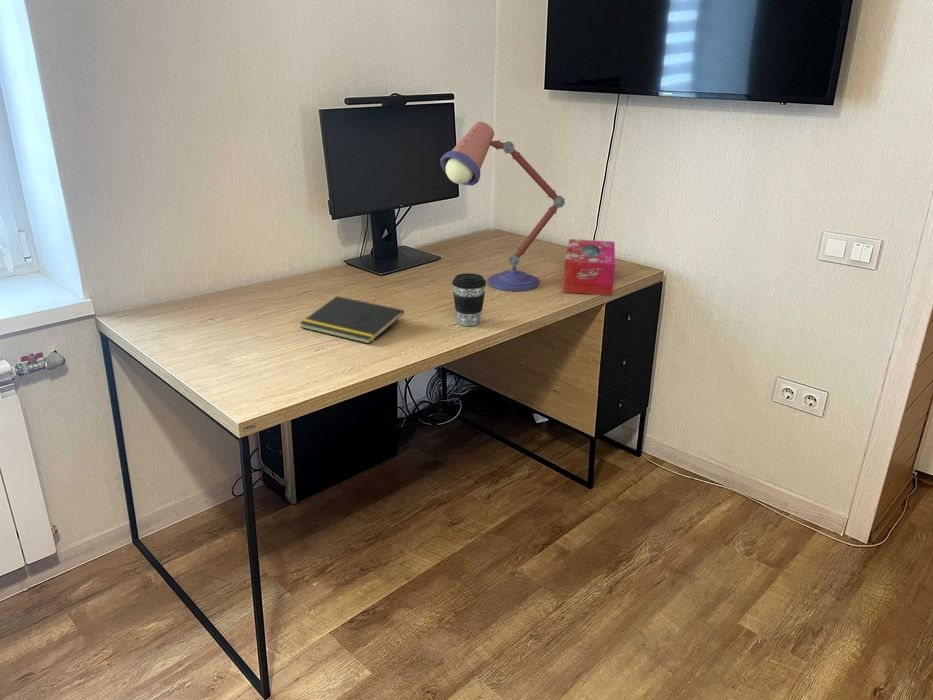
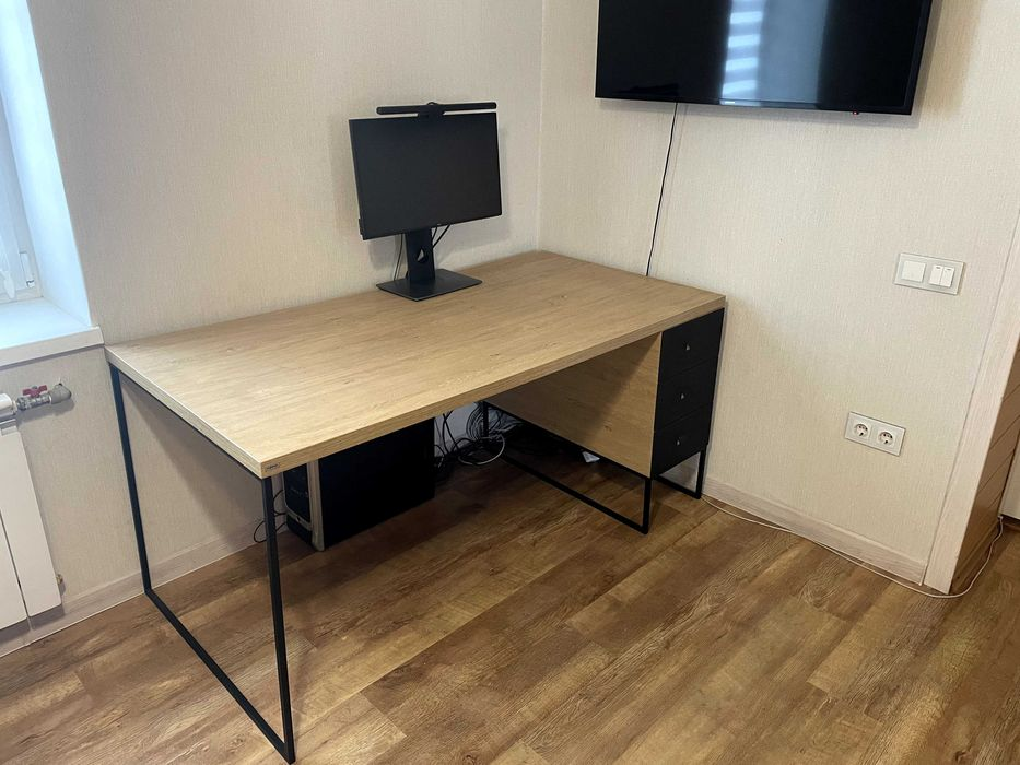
- notepad (352, 318)
- coffee cup (468, 300)
- desk lamp (477, 182)
- tissue box (589, 265)
